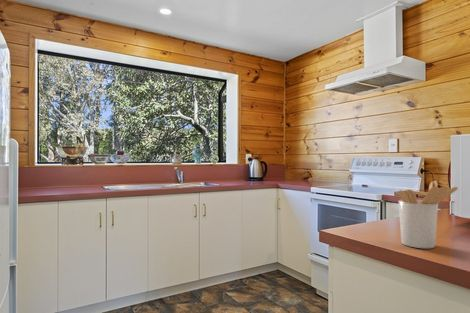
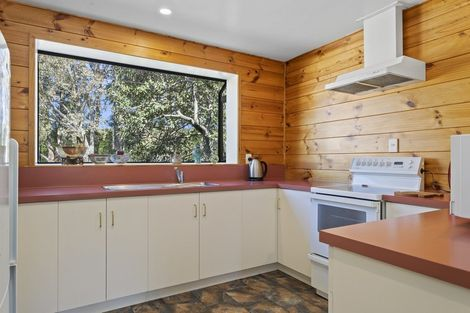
- utensil holder (425, 214)
